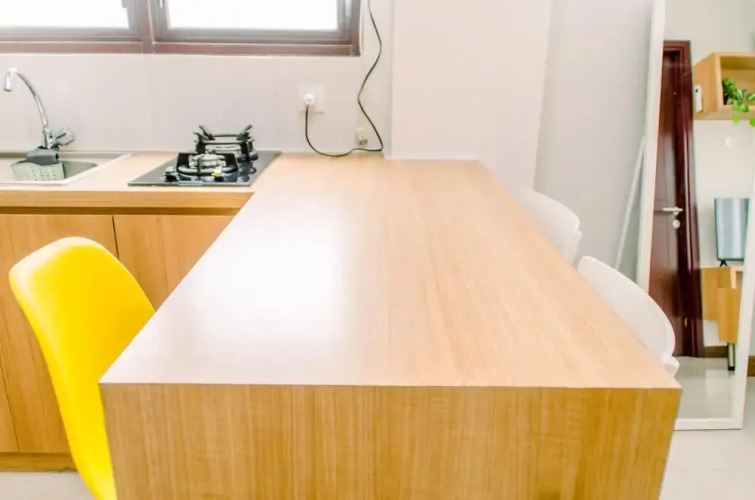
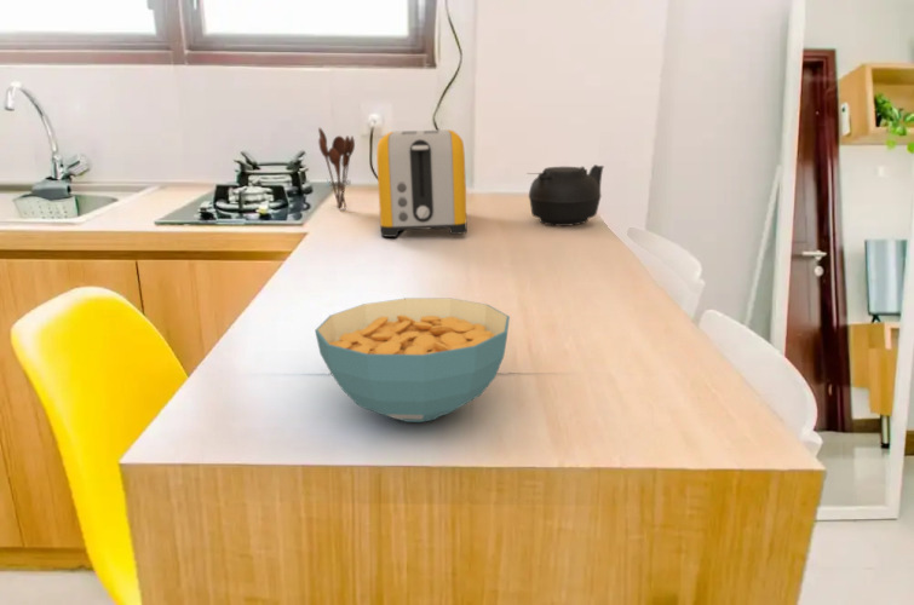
+ toaster (421, 179)
+ teapot (569, 195)
+ utensil holder (335, 168)
+ cereal bowl (415, 367)
